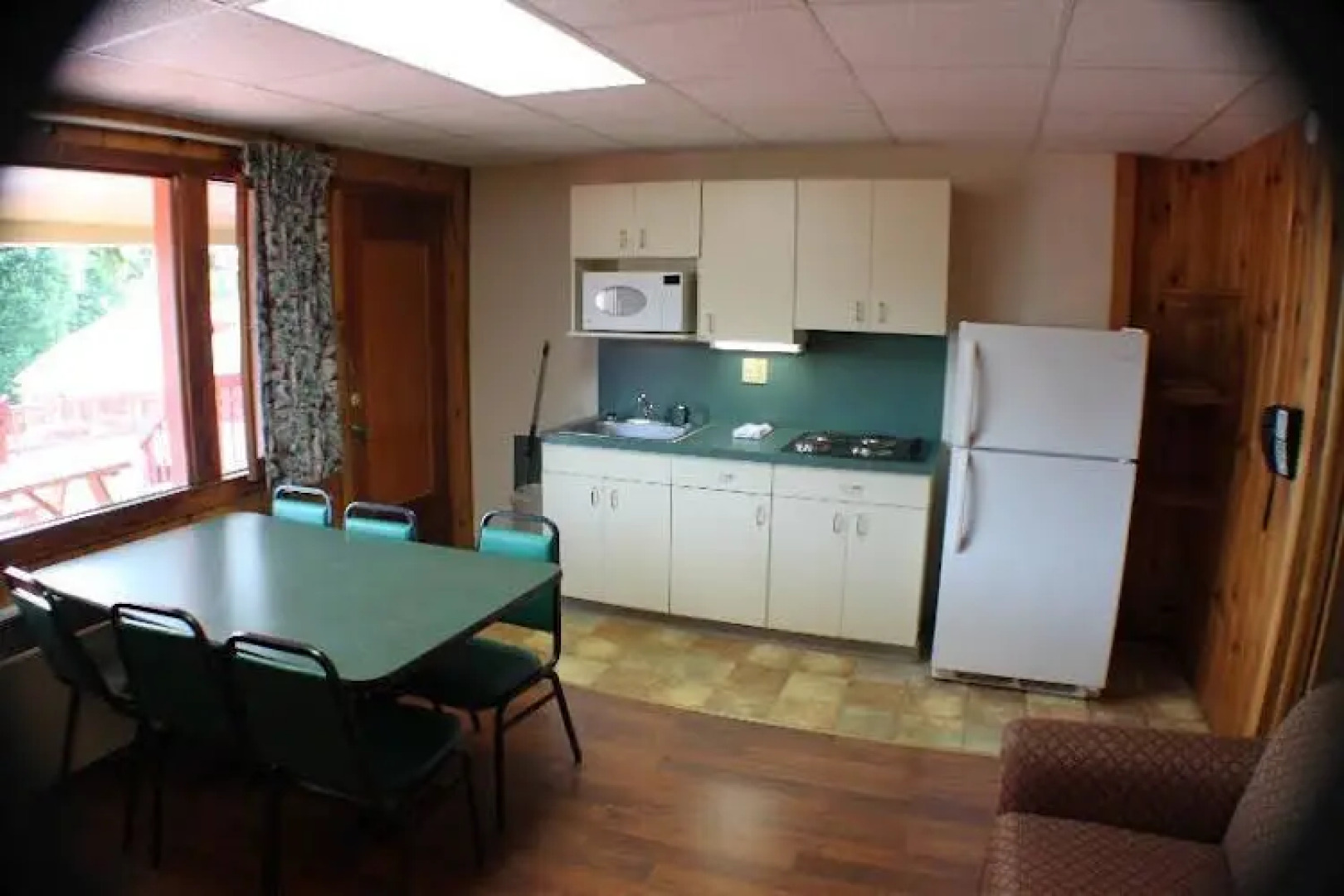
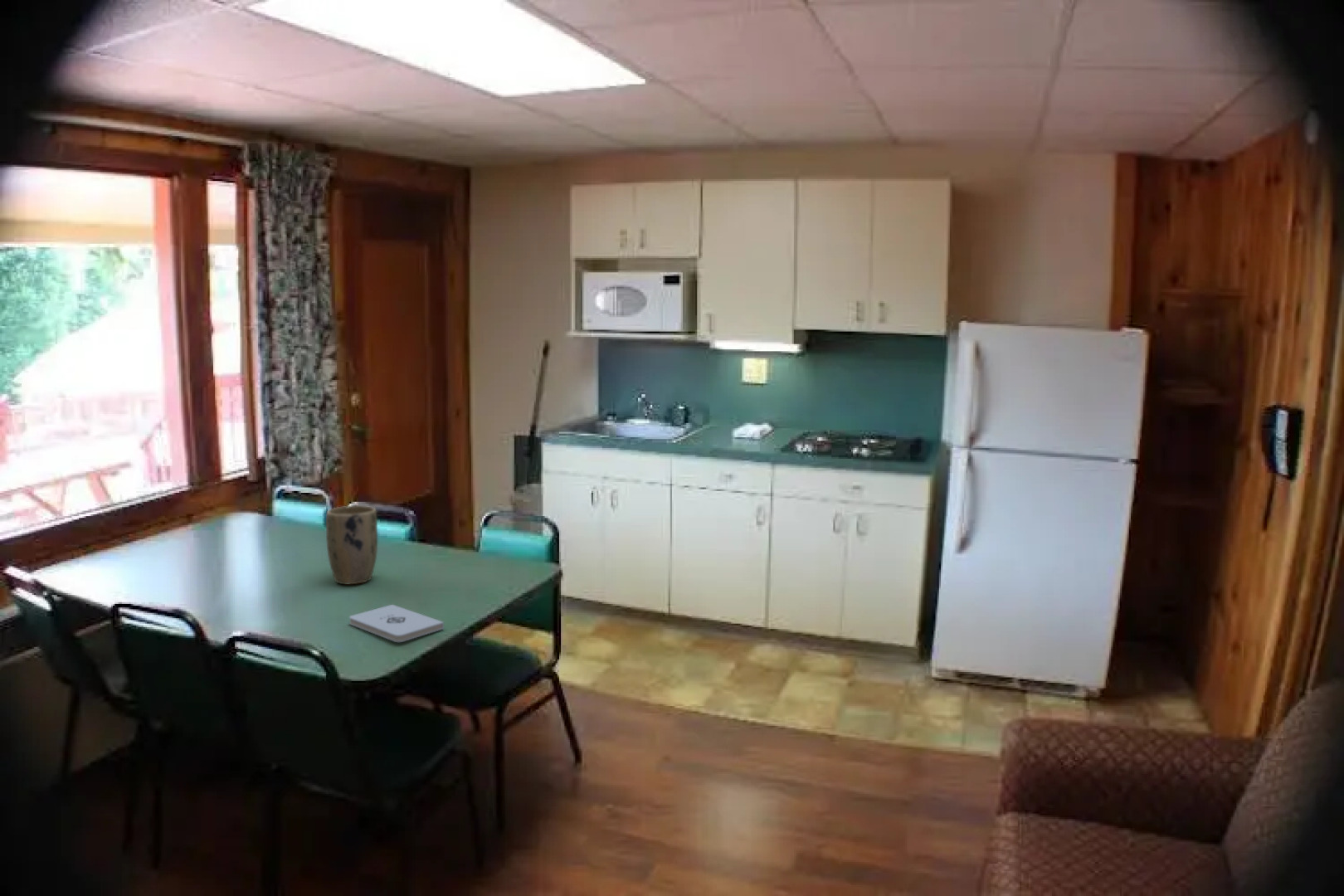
+ notepad (395, 622)
+ plant pot (352, 545)
